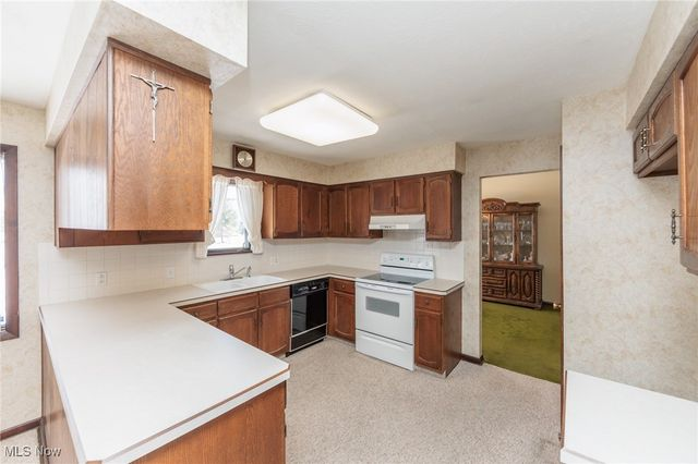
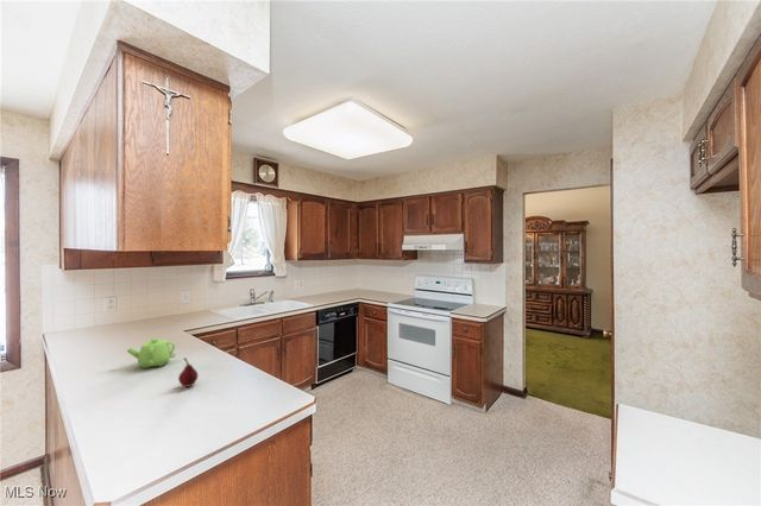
+ fruit (188, 371)
+ teapot (151, 352)
